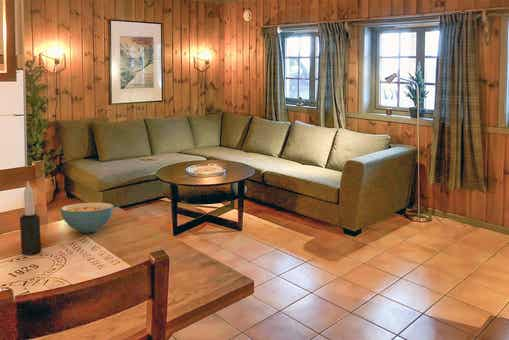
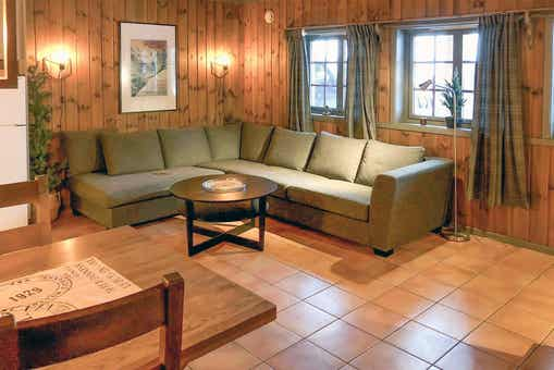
- cereal bowl (88, 218)
- candle (29, 217)
